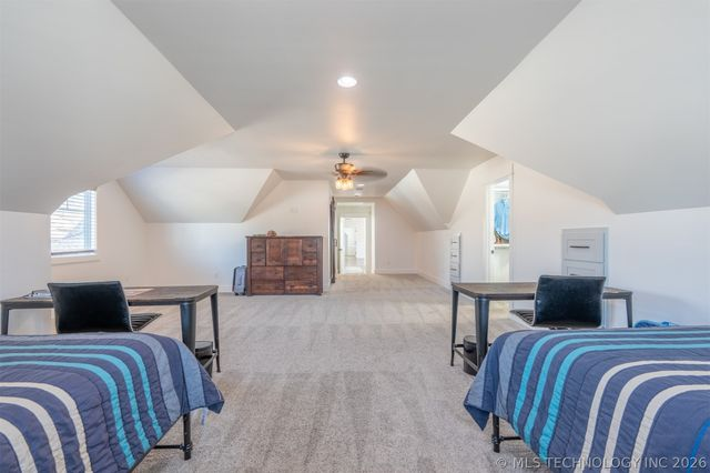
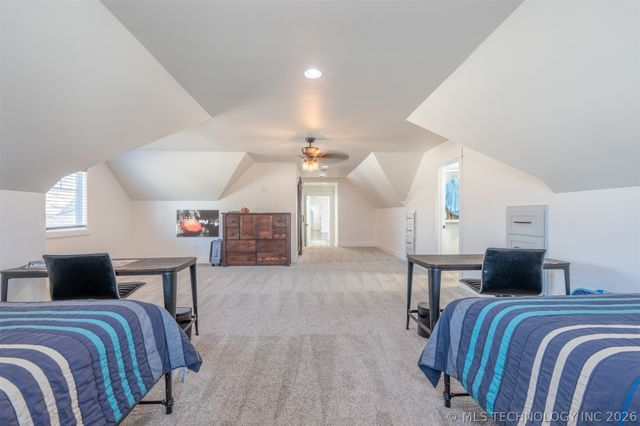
+ wall art (197, 223)
